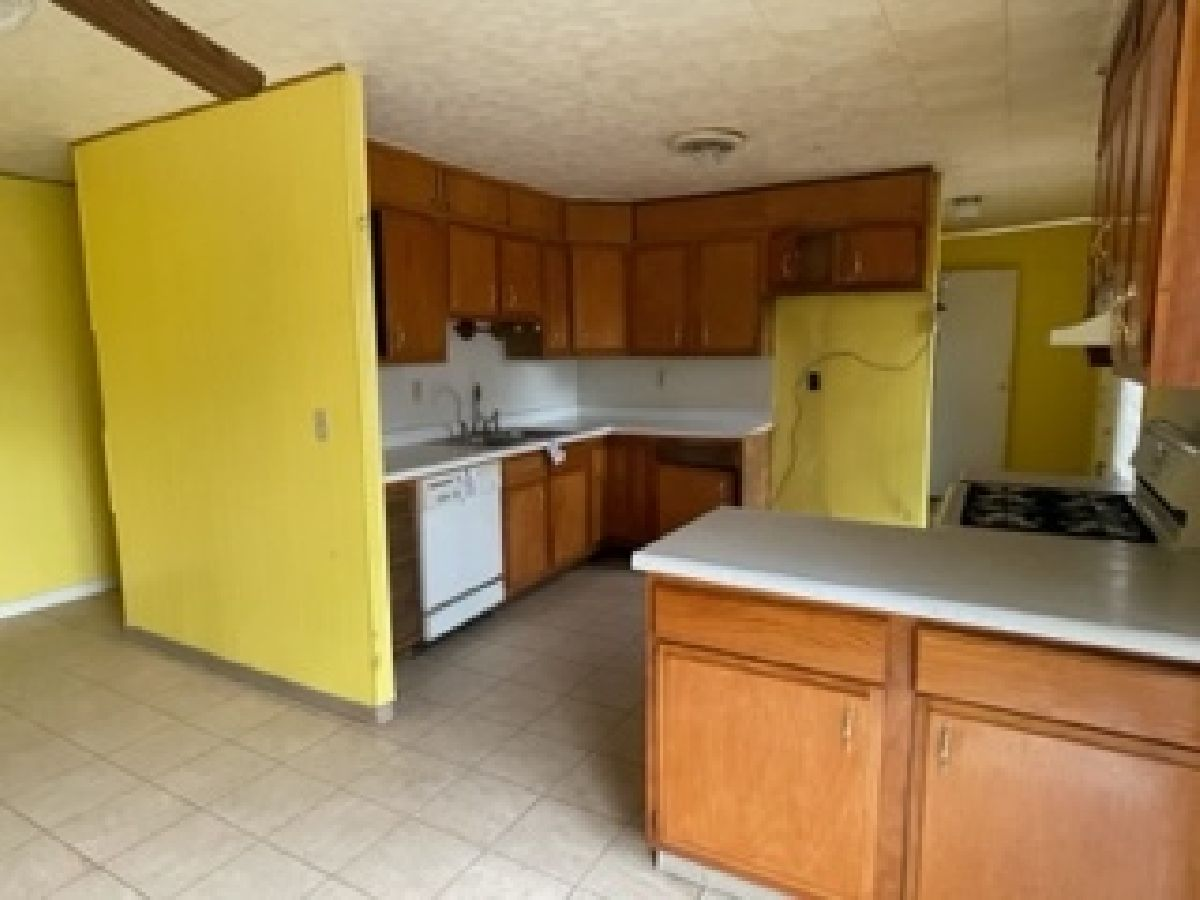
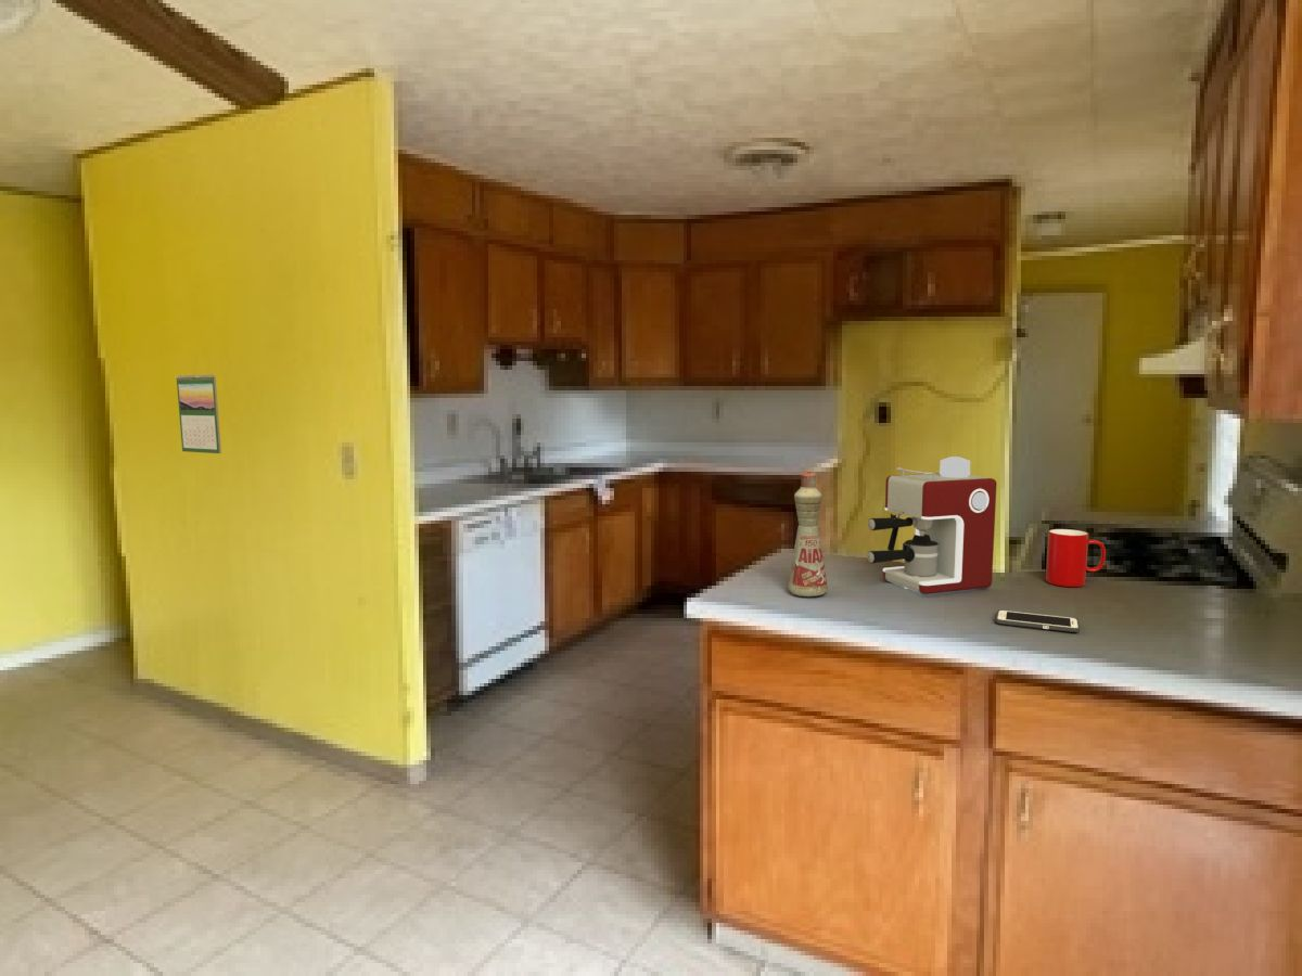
+ bottle (808, 531)
+ cell phone (1036, 620)
+ cup (1075, 557)
+ calendar (197, 413)
+ coffee maker (922, 523)
